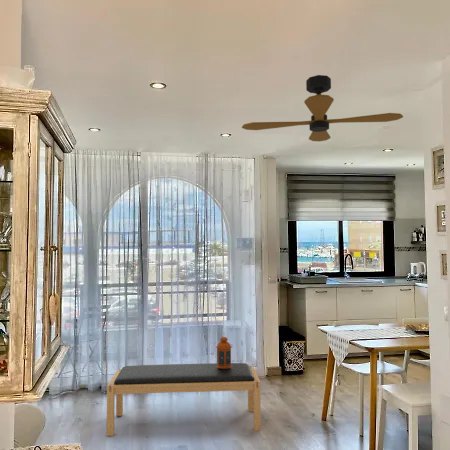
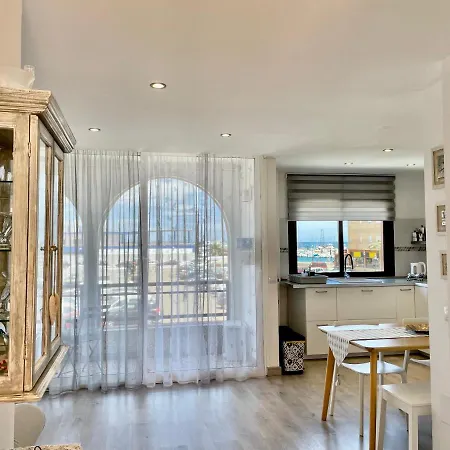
- ceiling fan (318, 104)
- lantern (223, 349)
- bench (185, 391)
